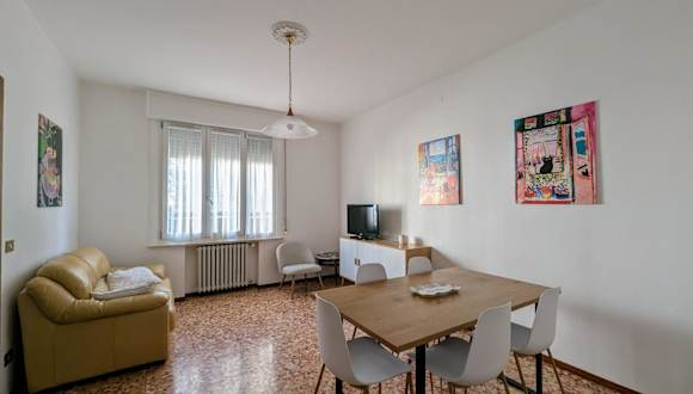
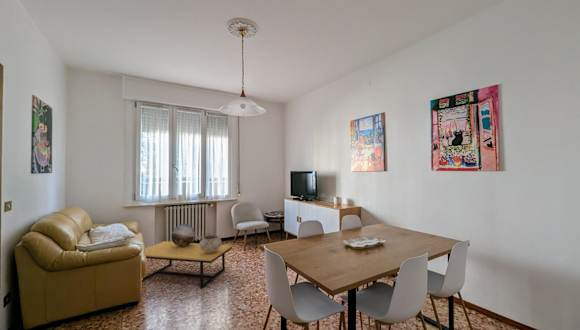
+ coffee table (184, 260)
+ ceramic pot (210, 244)
+ decorative globe (183, 235)
